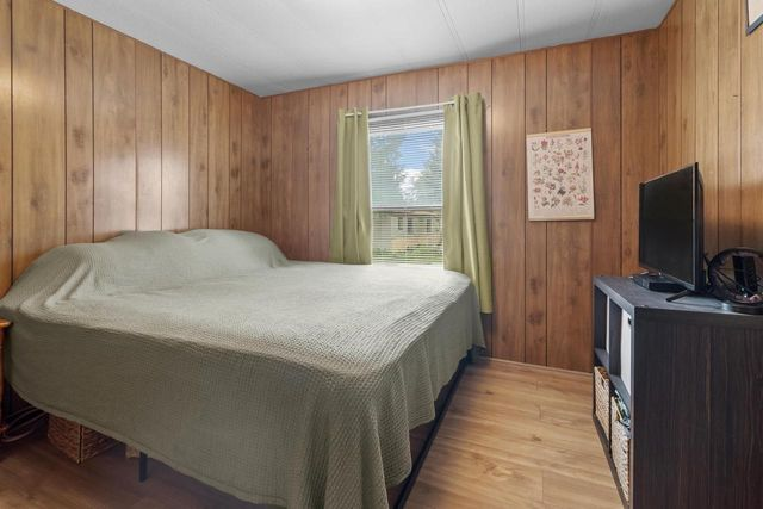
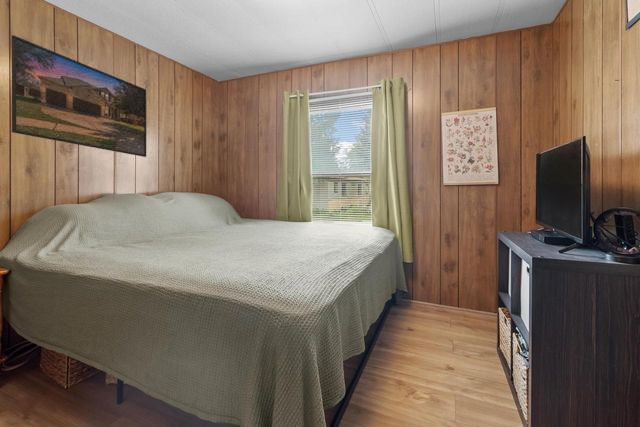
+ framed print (91, 107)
